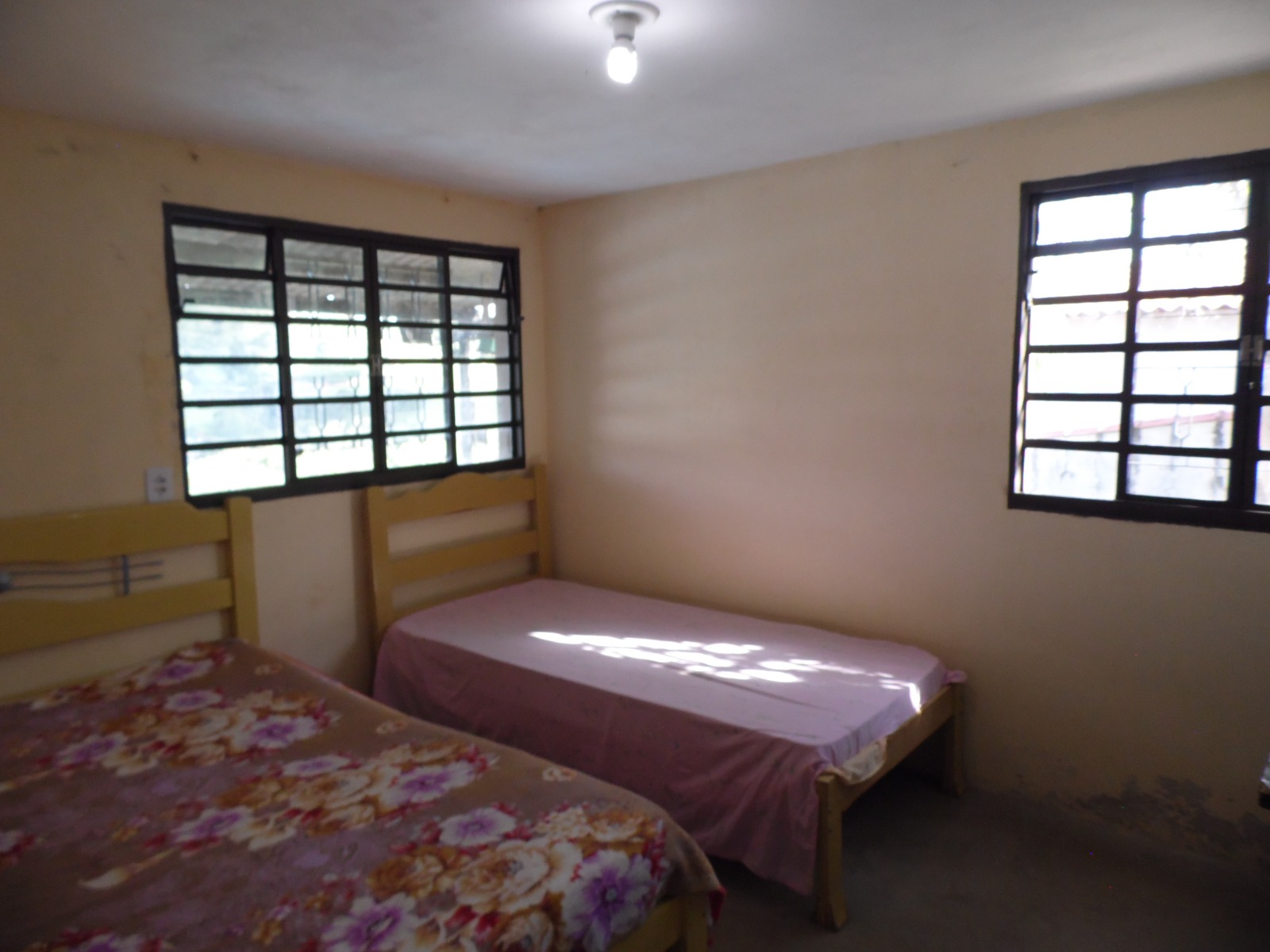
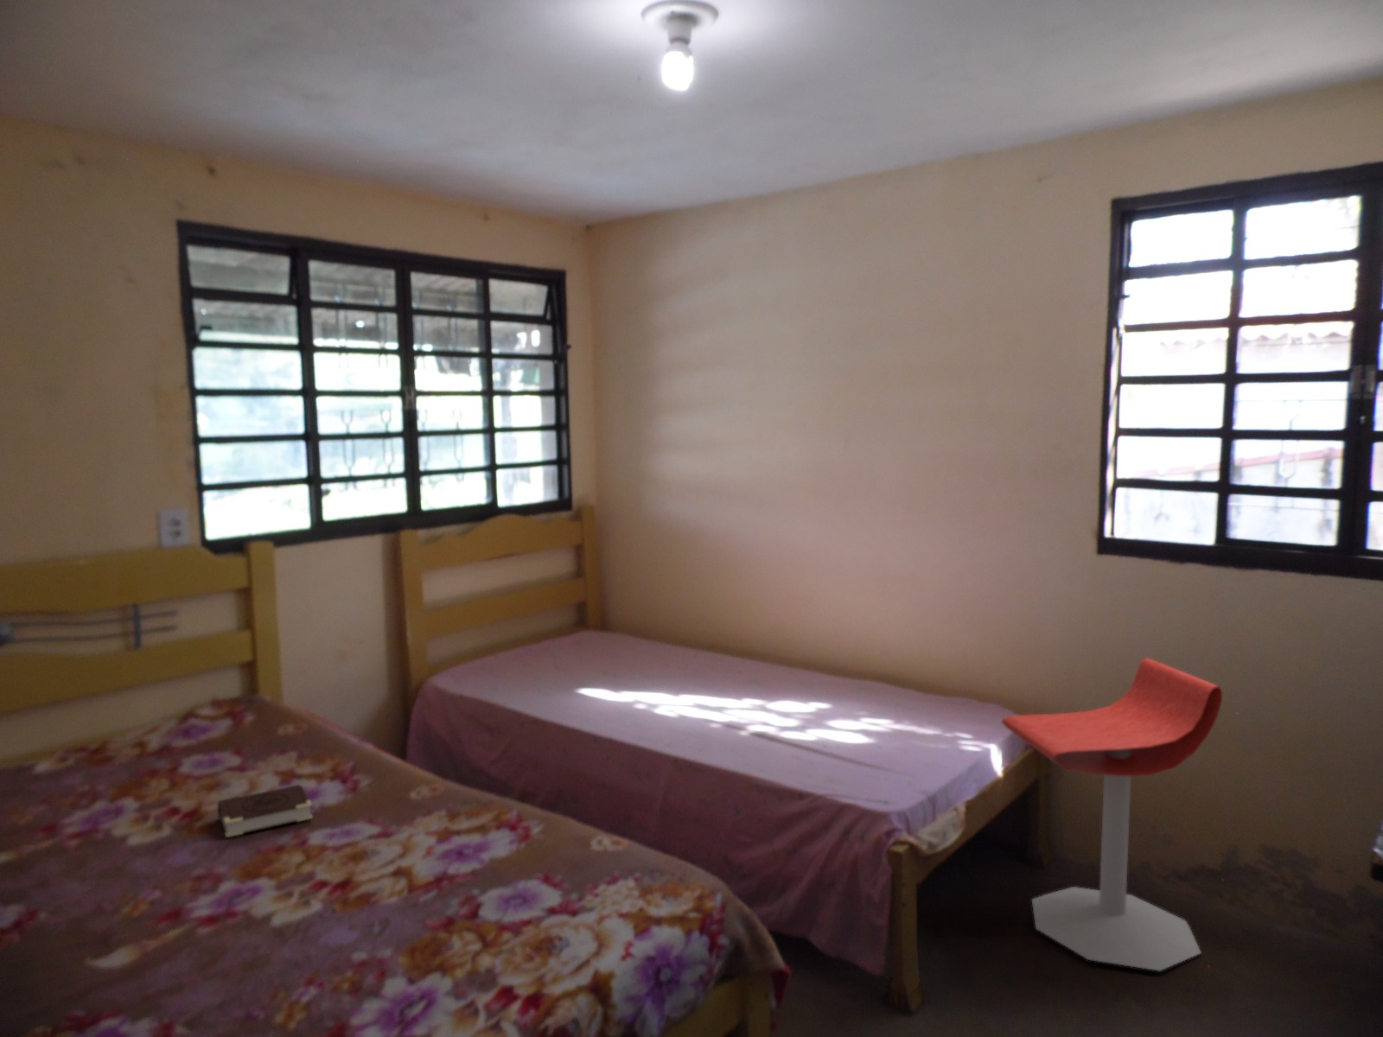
+ stool (1103, 801)
+ book (265, 808)
